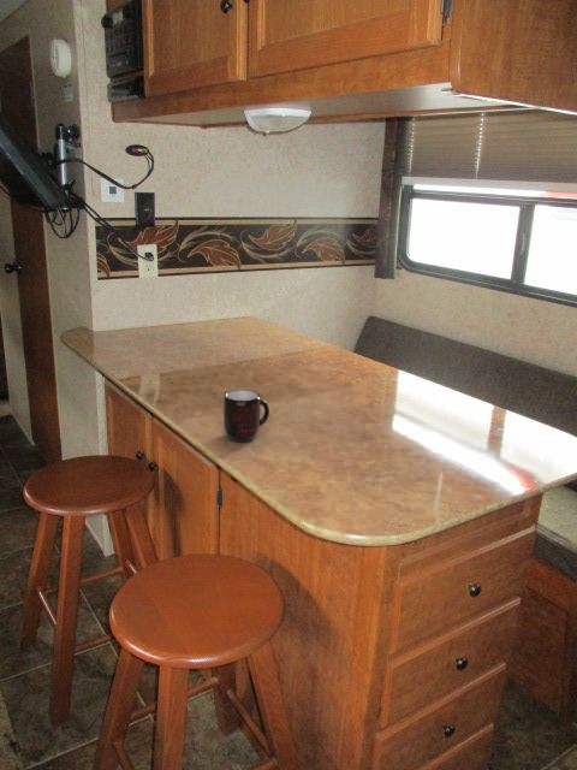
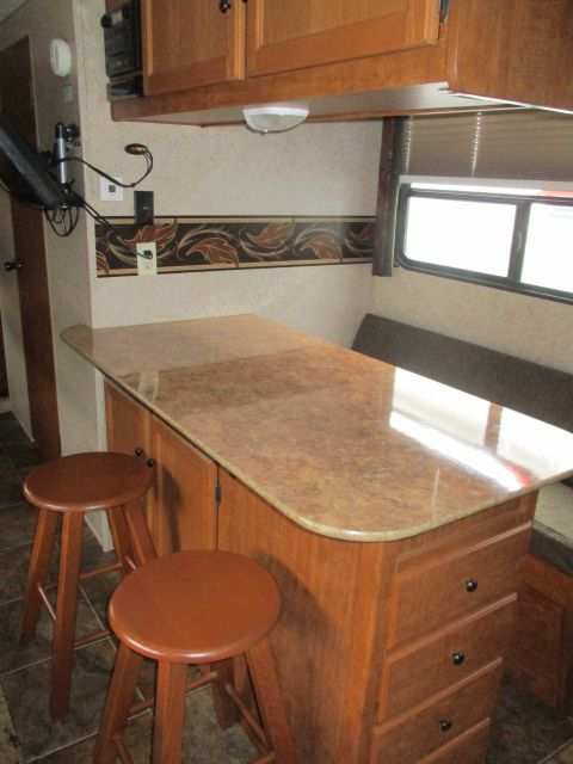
- mug (246, 415)
